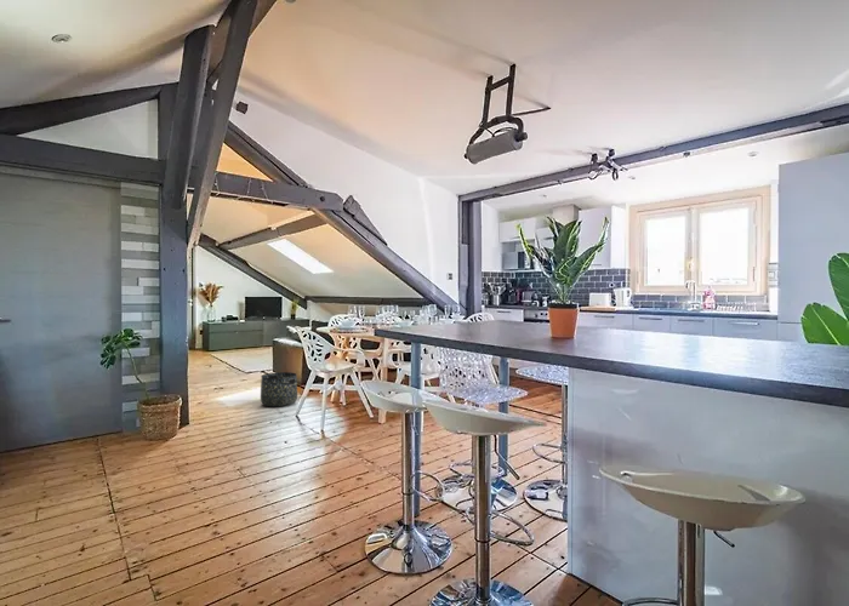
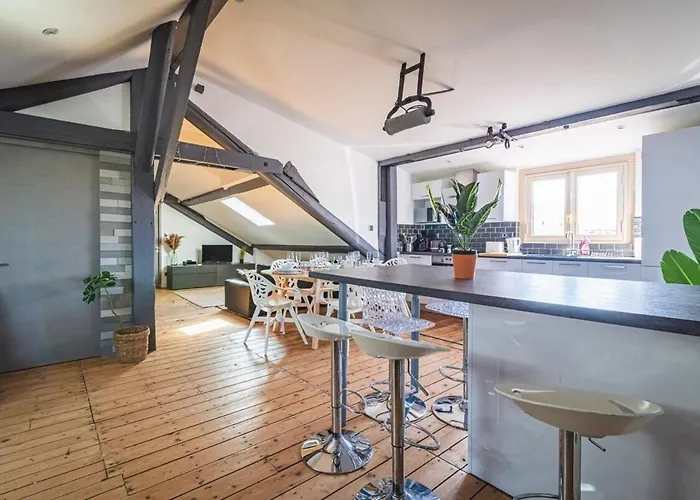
- basket (279, 389)
